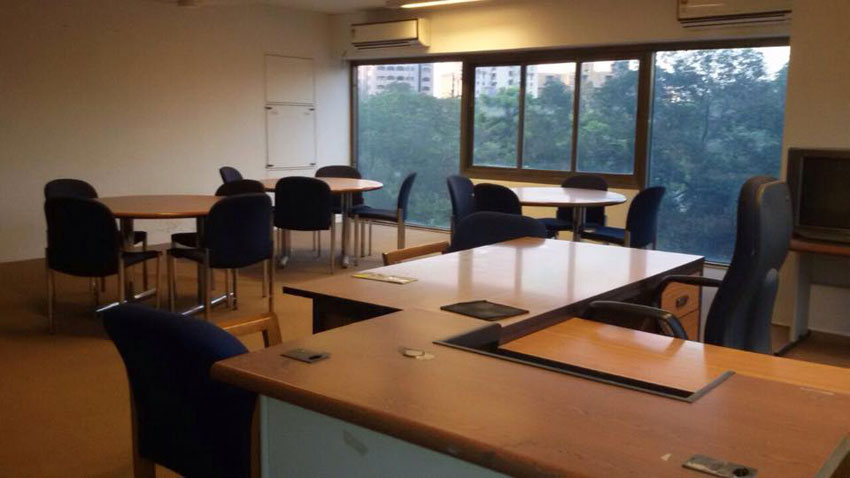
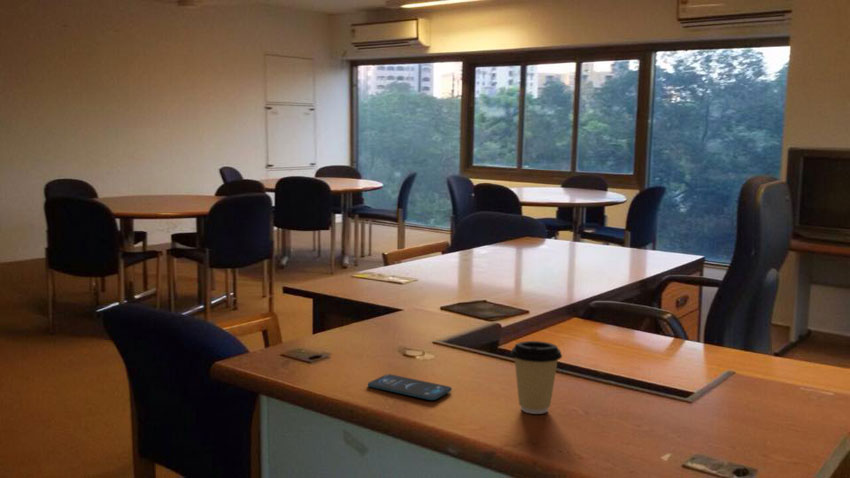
+ smartphone (409, 386)
+ coffee cup (535, 376)
